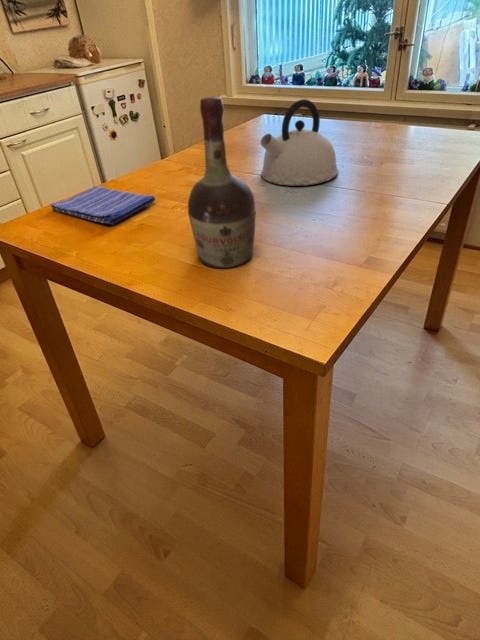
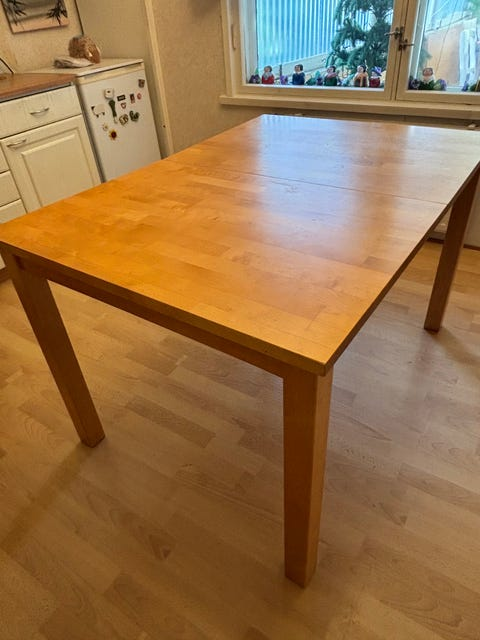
- cognac bottle (219, 184)
- kettle (296, 138)
- dish towel (103, 201)
